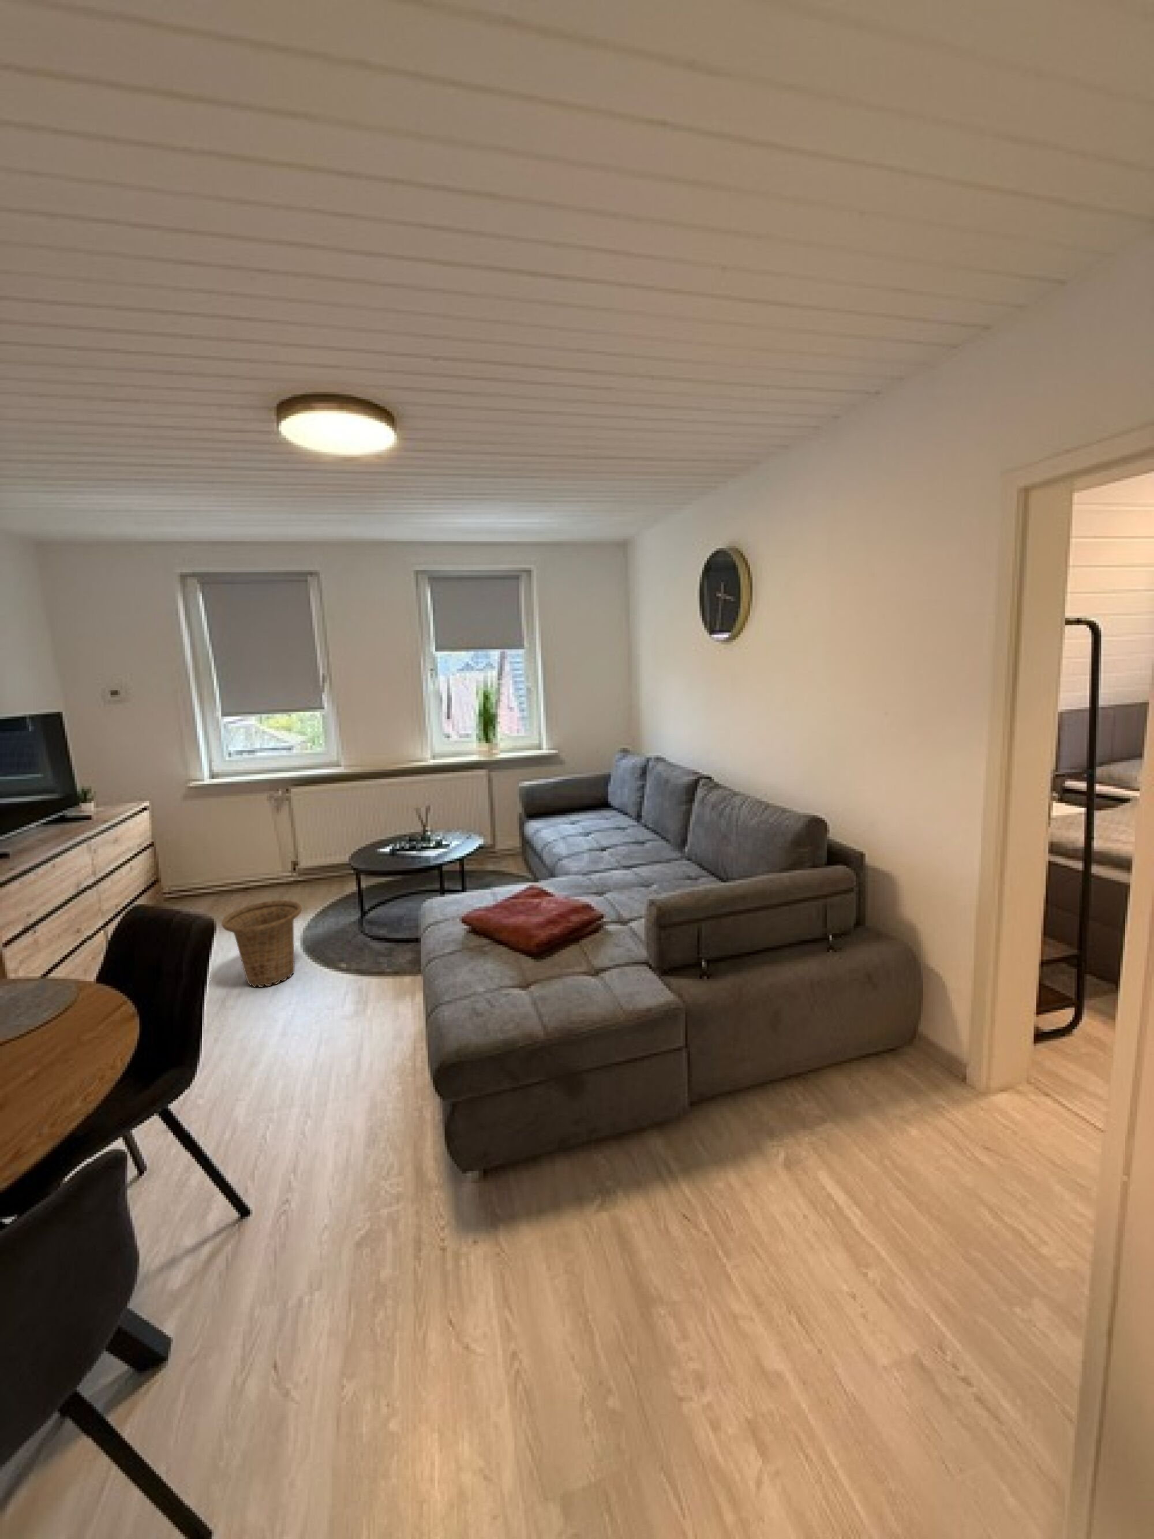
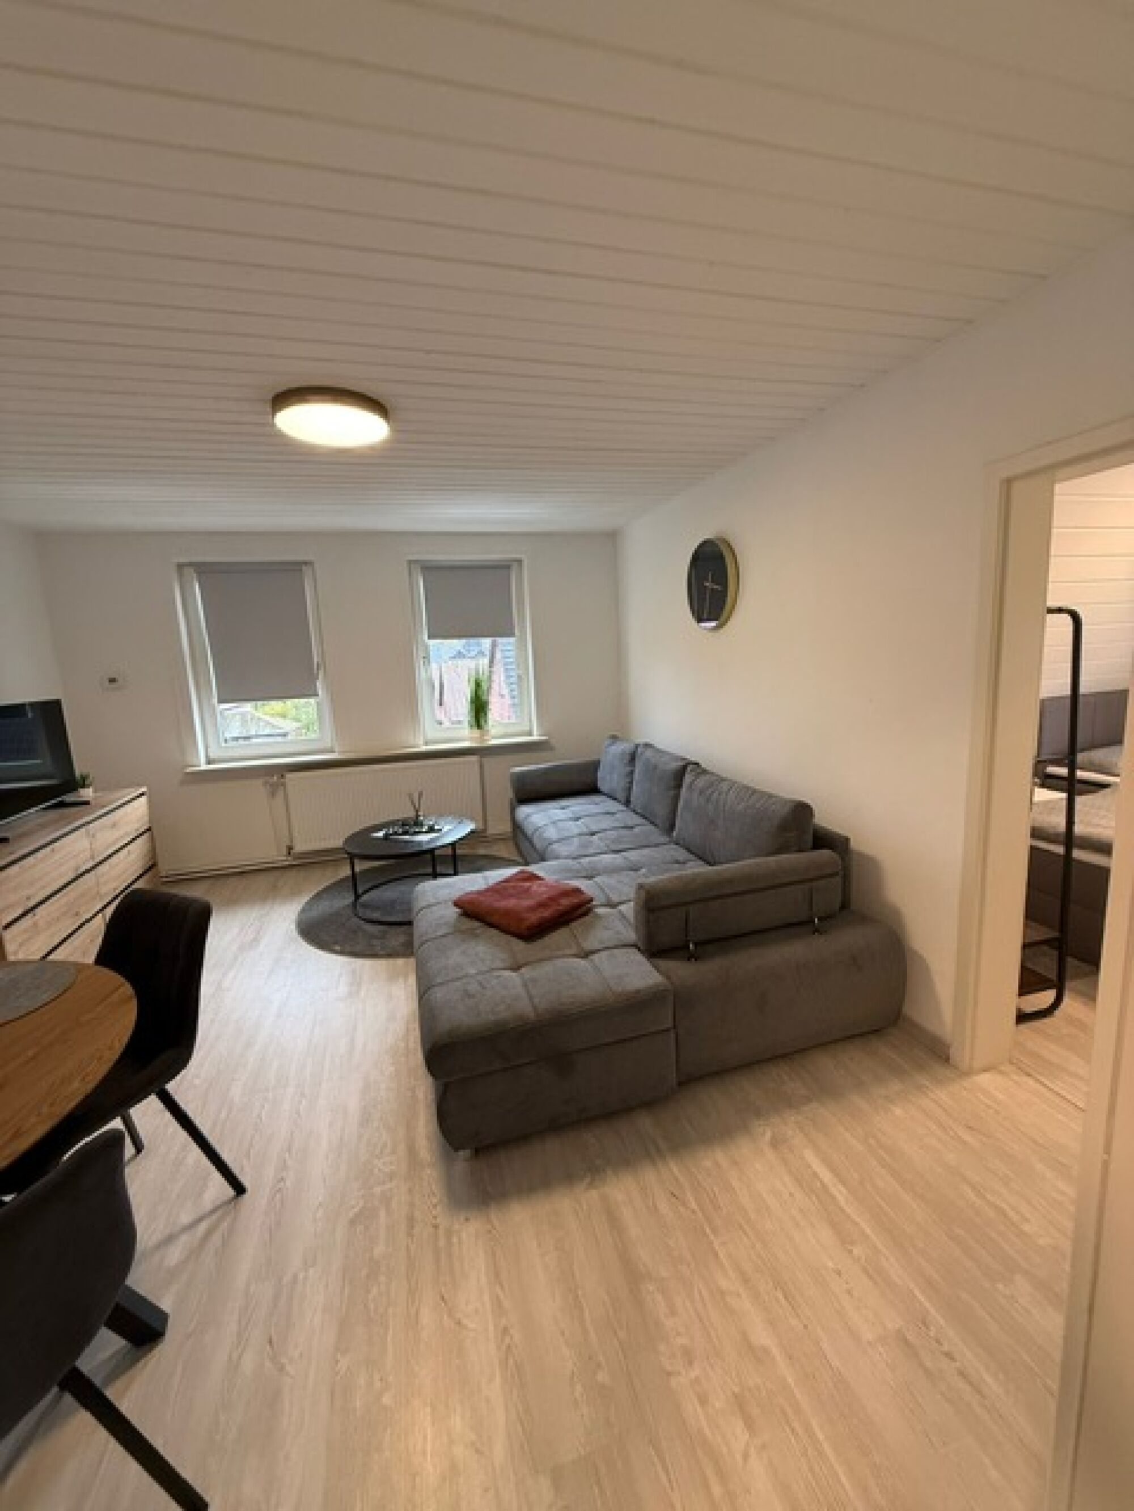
- basket (267, 945)
